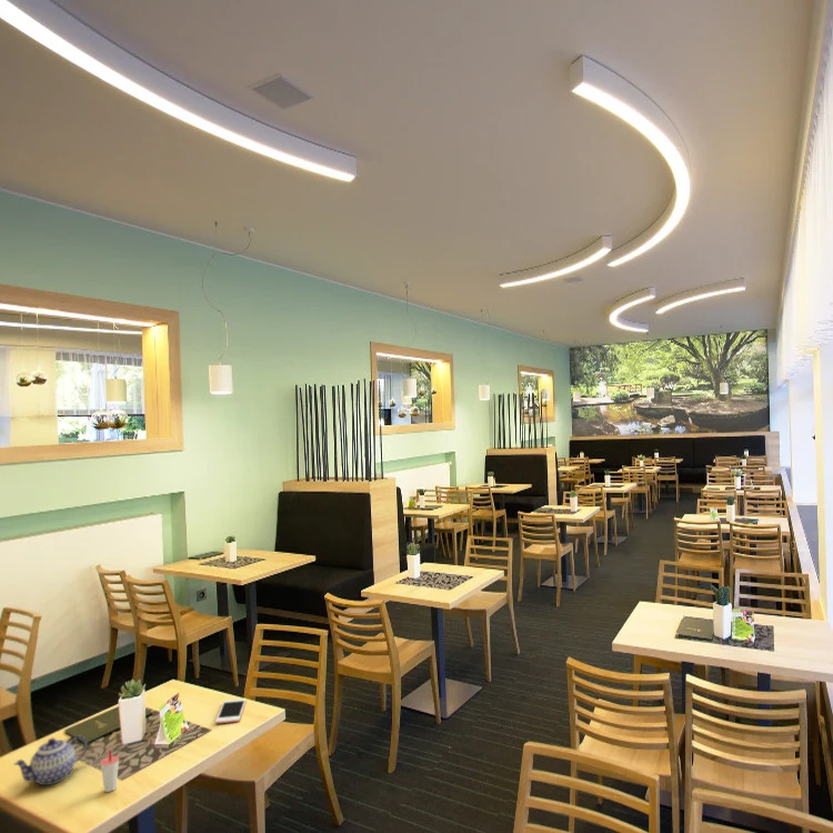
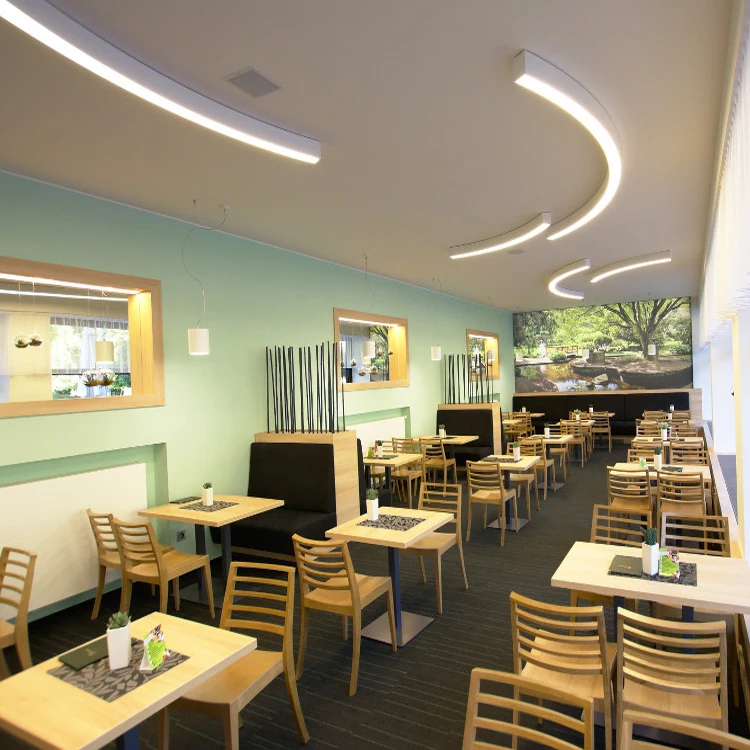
- cup (110, 769)
- cell phone (231, 710)
- teapot (52, 757)
